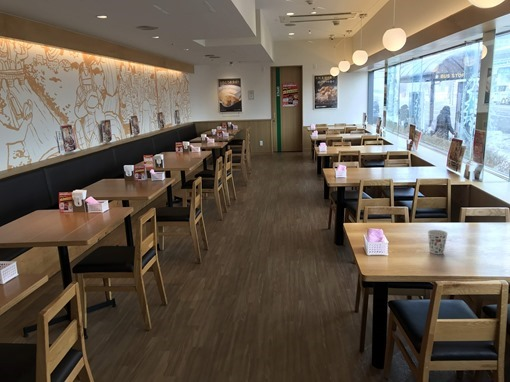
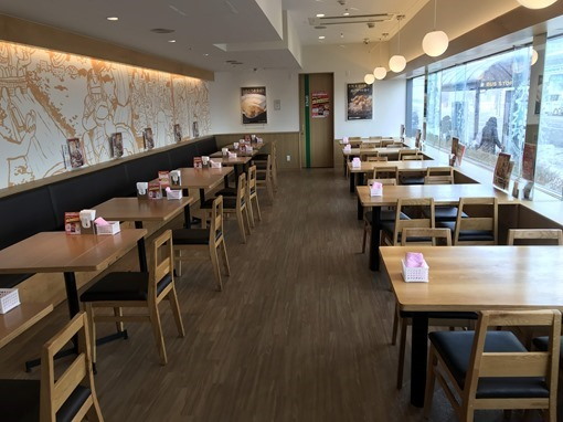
- cup (437, 242)
